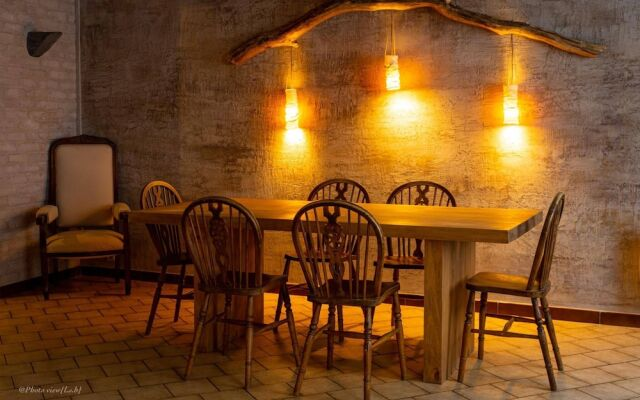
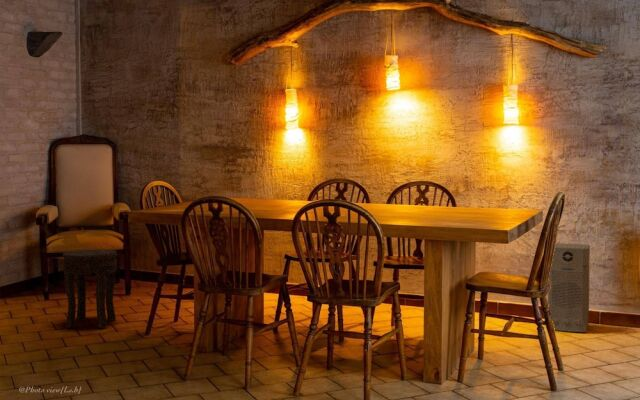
+ side table (85, 289)
+ air purifier (568, 286)
